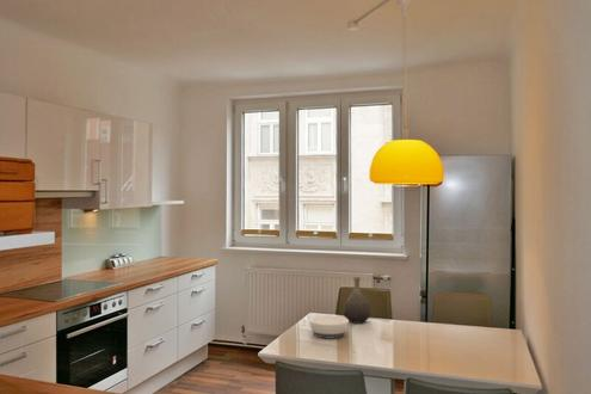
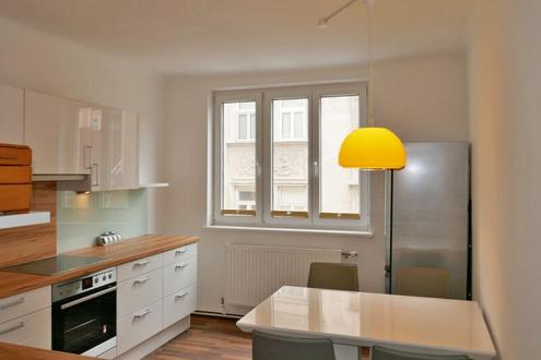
- vase (356, 298)
- bowl (328, 327)
